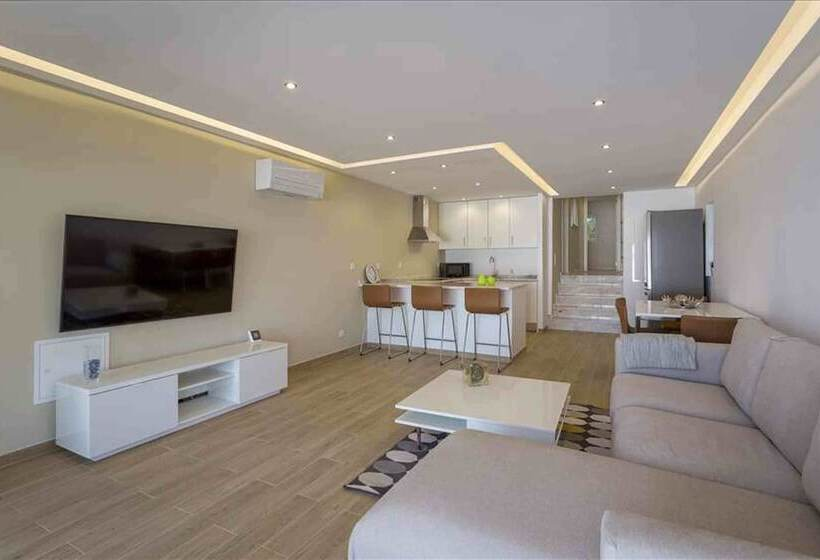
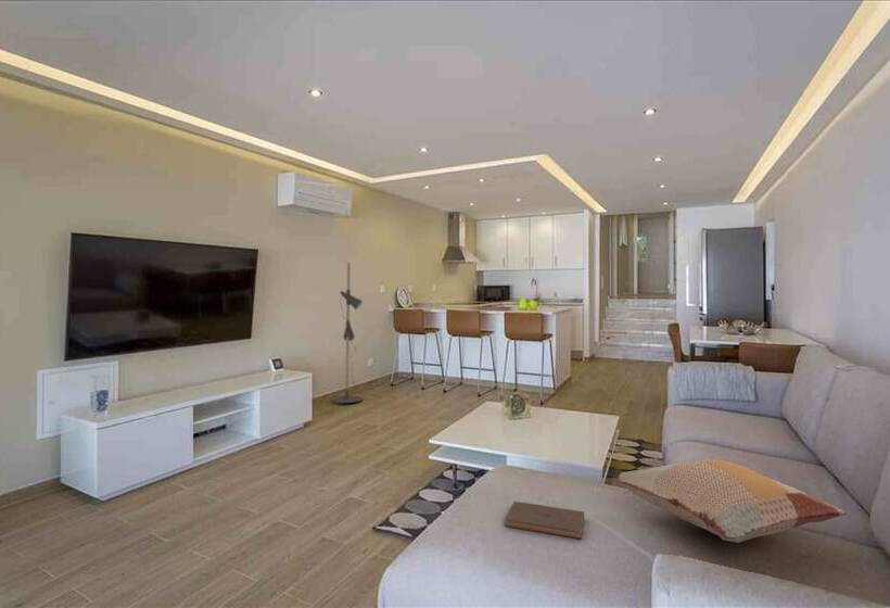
+ floor lamp (354, 335)
+ decorative pillow (717, 493)
+ book (545, 518)
